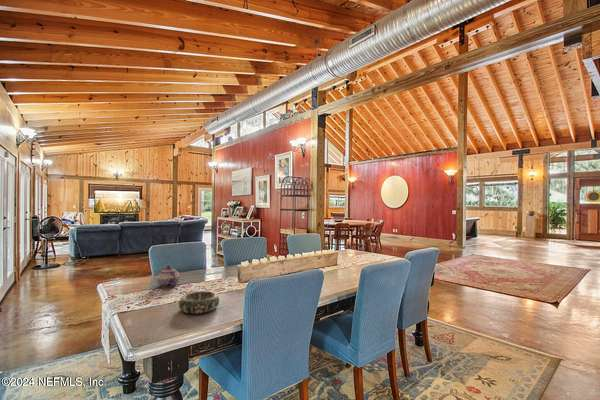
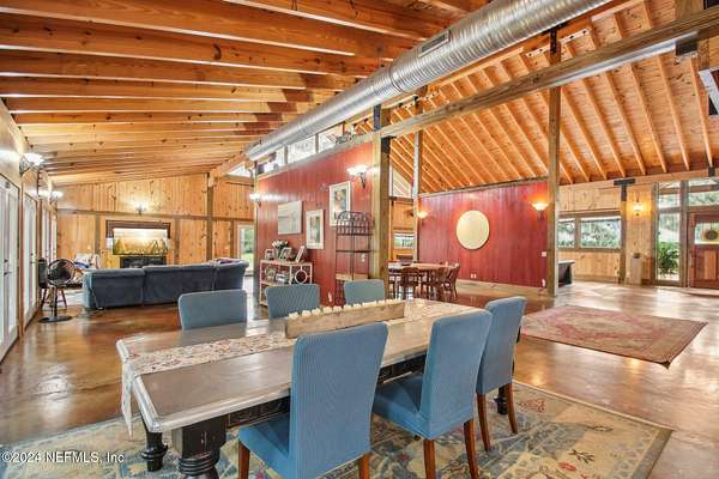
- decorative bowl (199, 302)
- teapot (168, 275)
